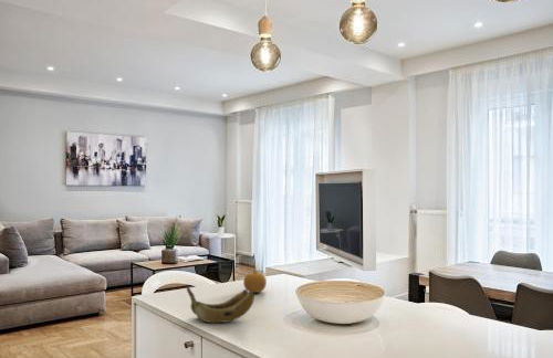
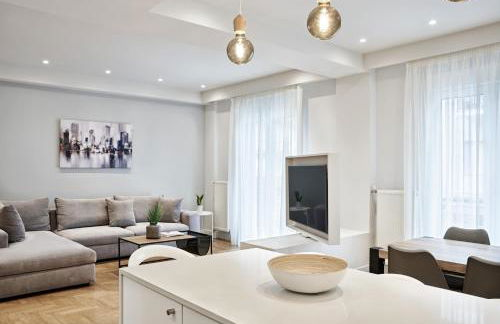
- fruit (254, 280)
- banana (223, 302)
